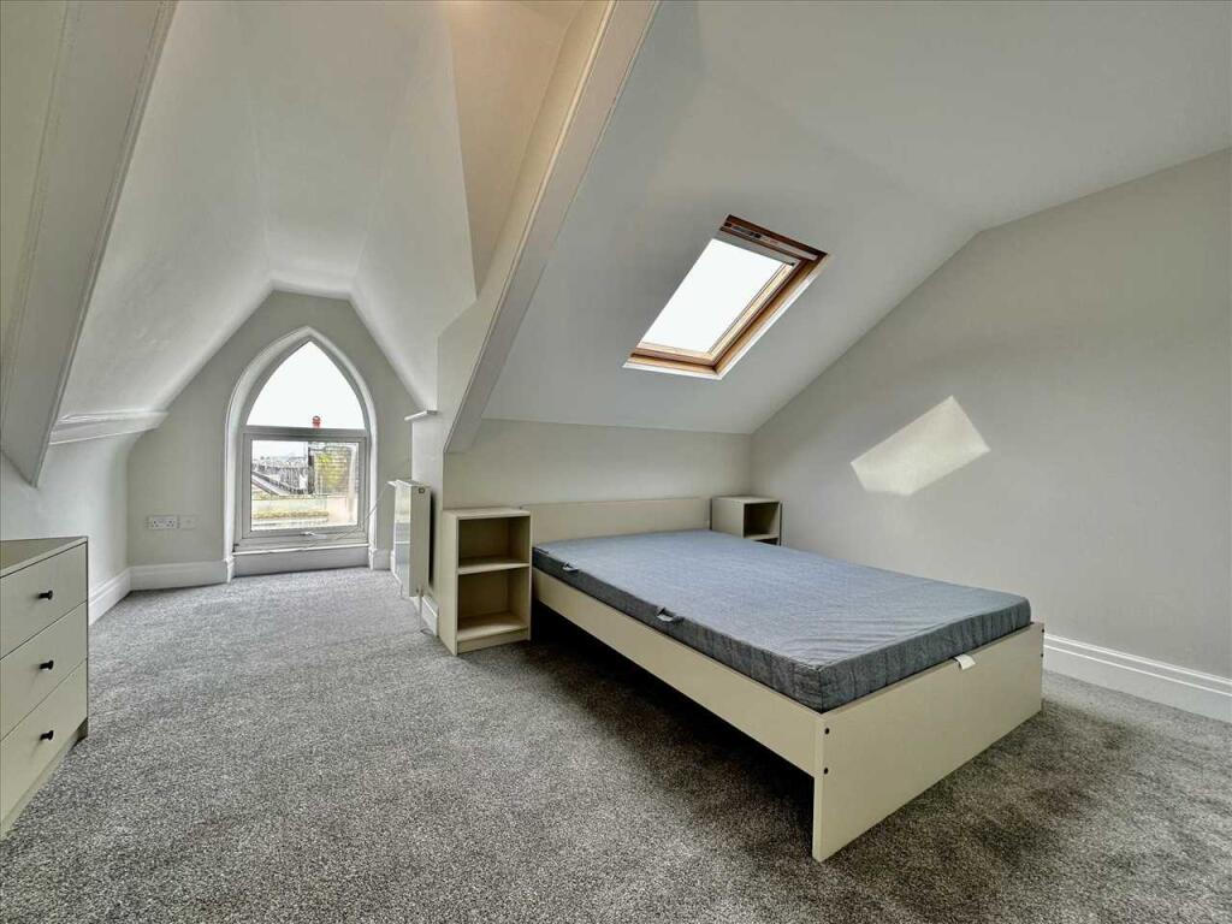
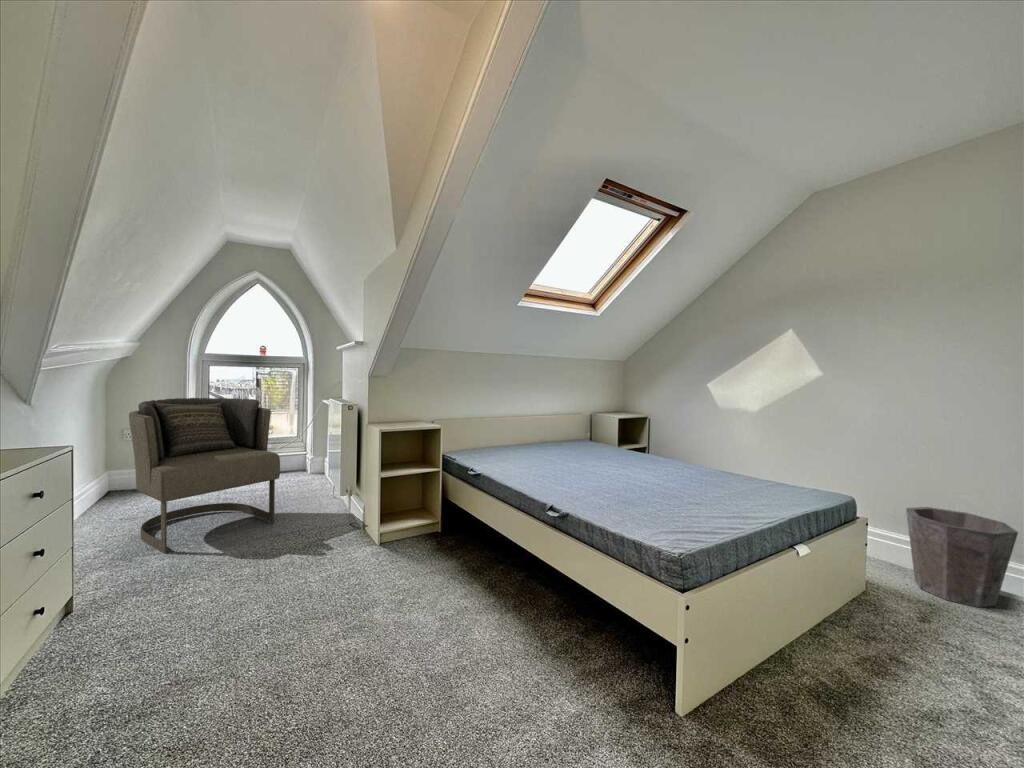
+ waste bin (955, 555)
+ armchair (201, 463)
